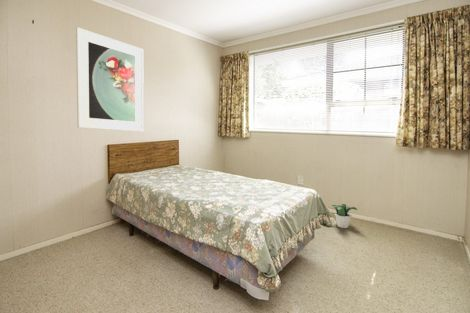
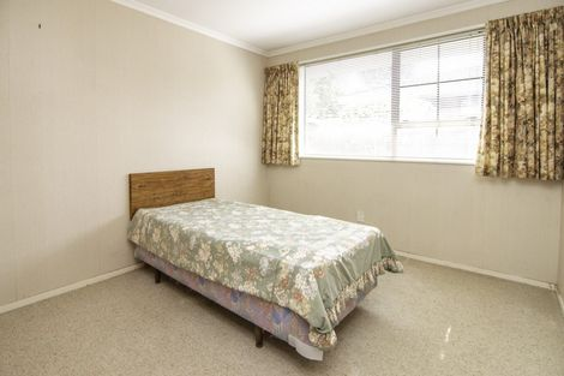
- potted plant (343, 216)
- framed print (113, 84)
